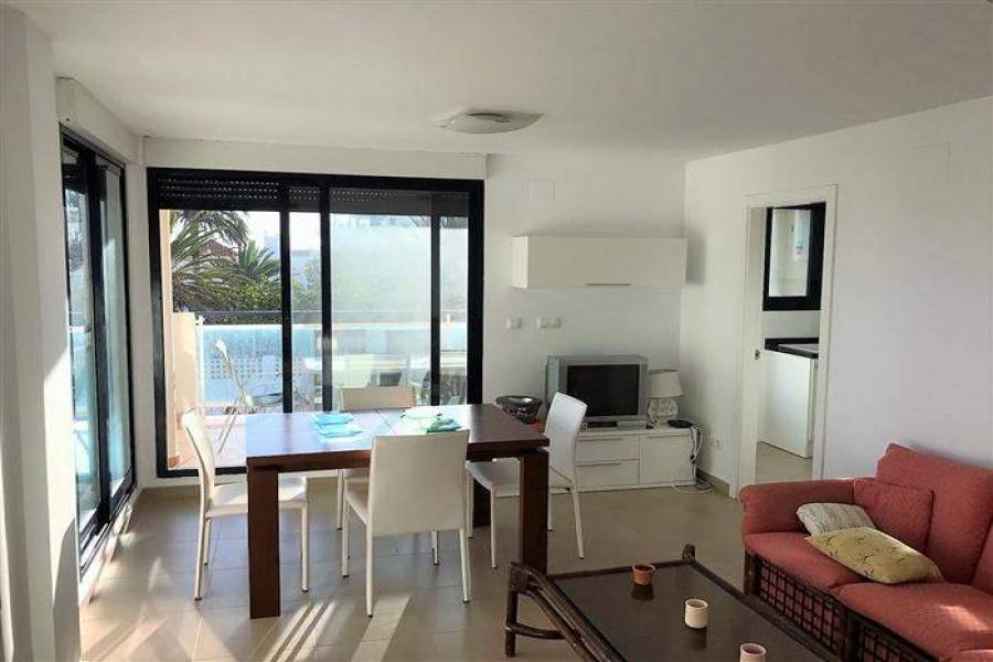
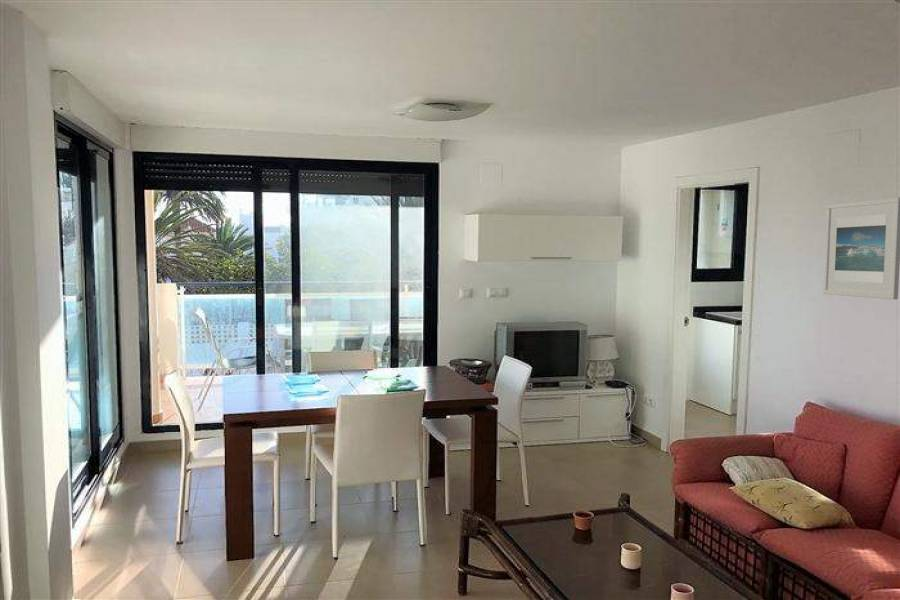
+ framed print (860, 249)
